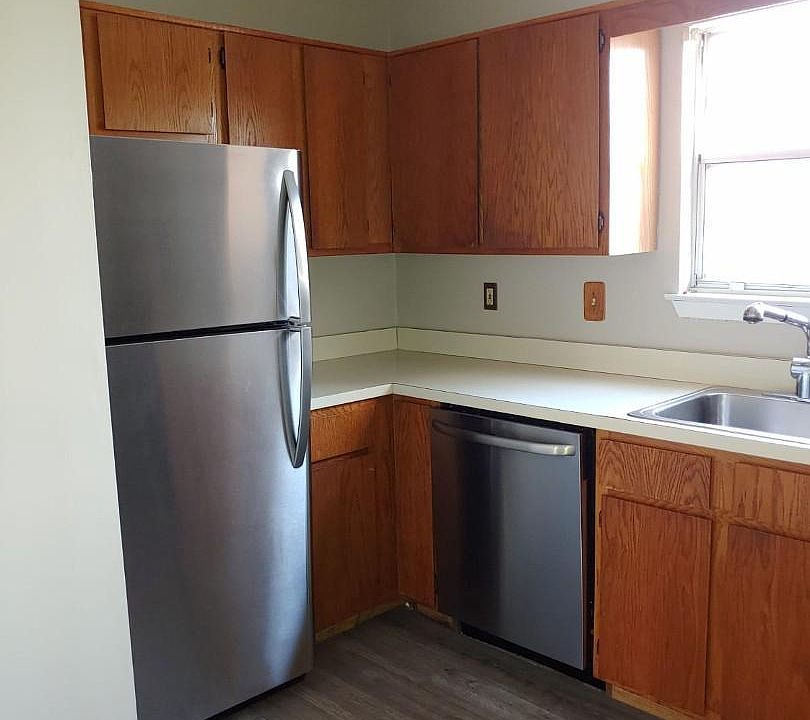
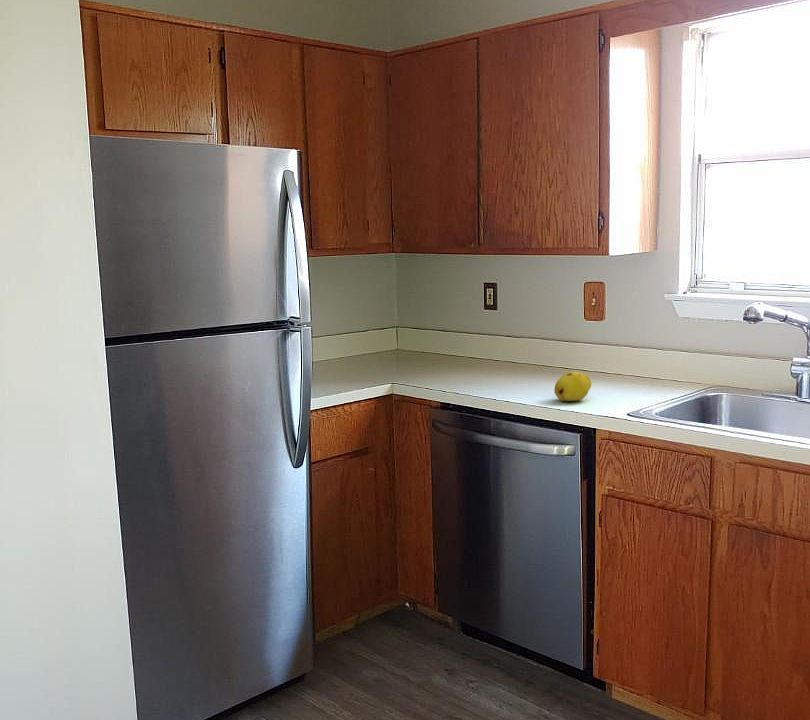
+ fruit (574, 385)
